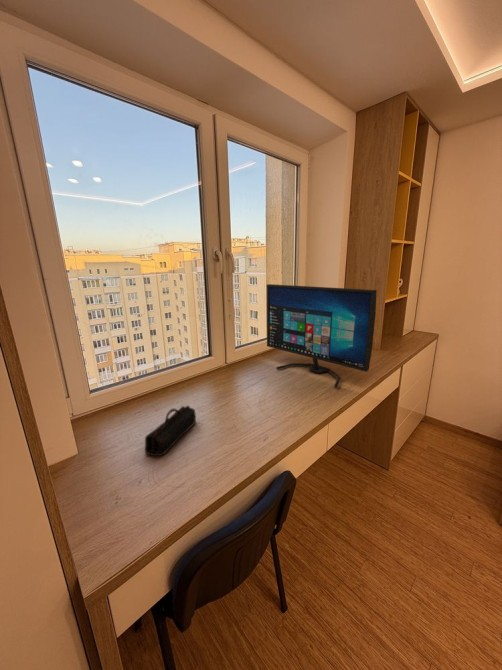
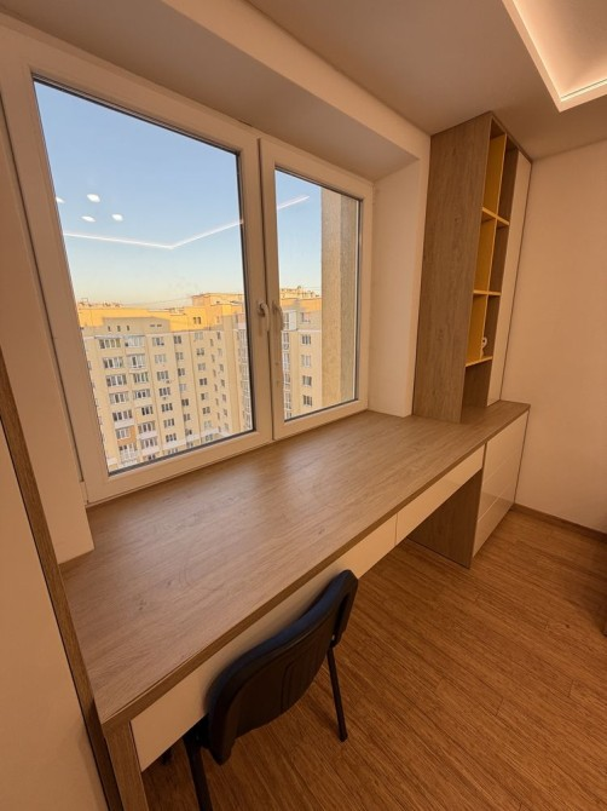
- computer monitor (313, 331)
- pencil case (172, 424)
